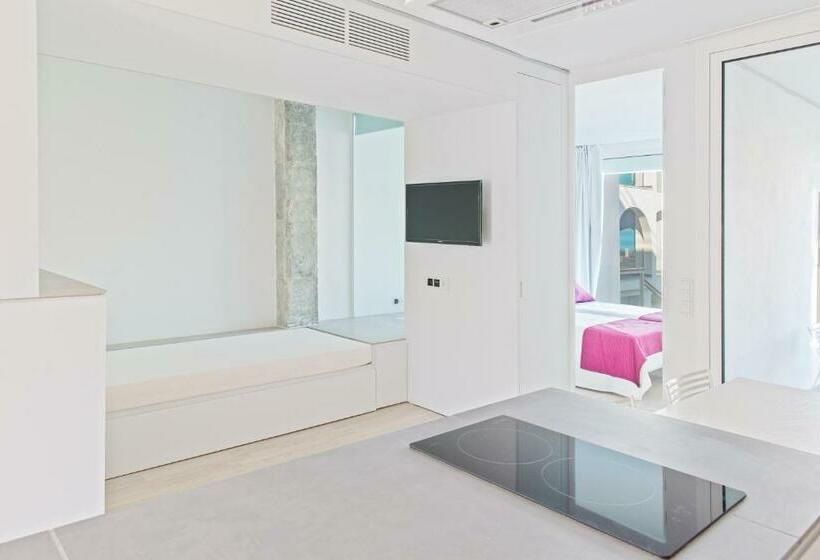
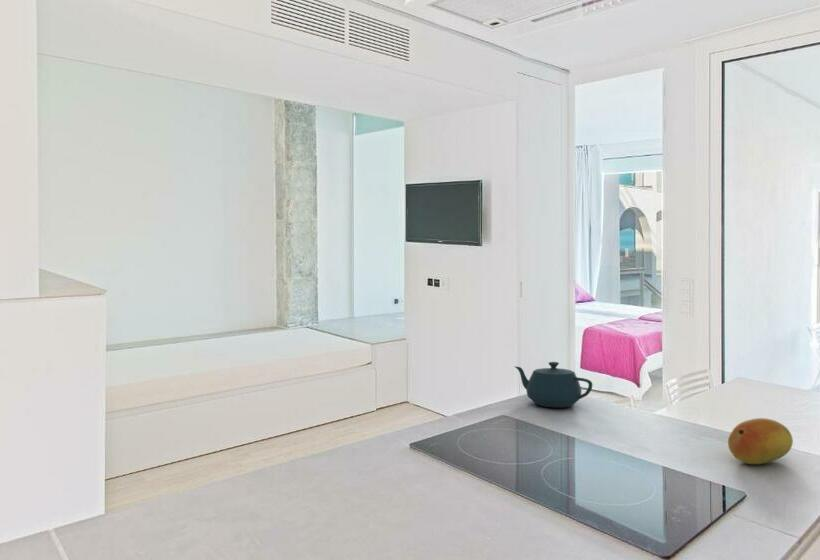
+ fruit (763, 440)
+ teapot (551, 382)
